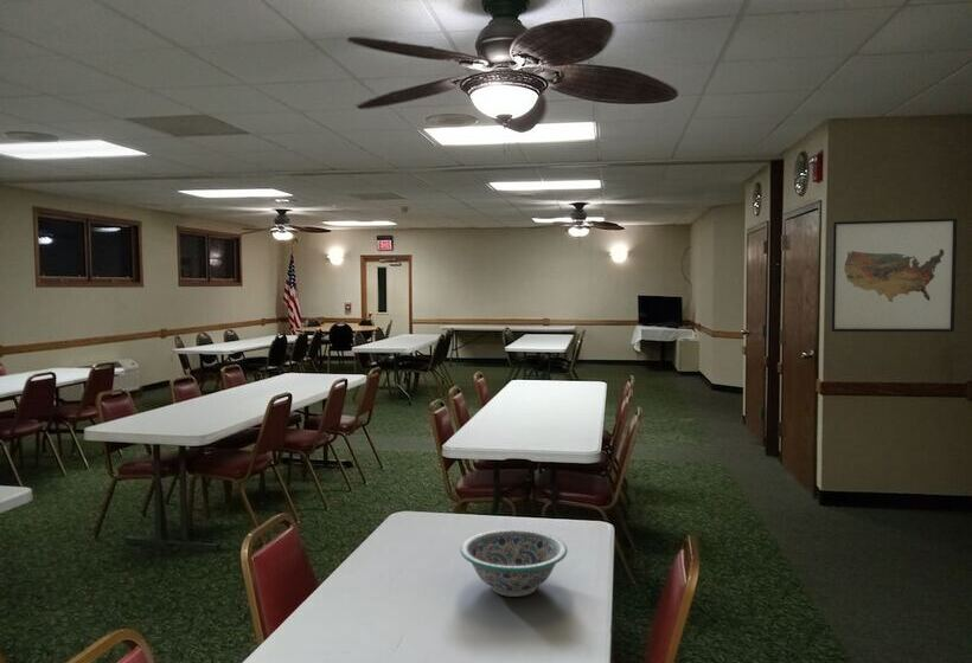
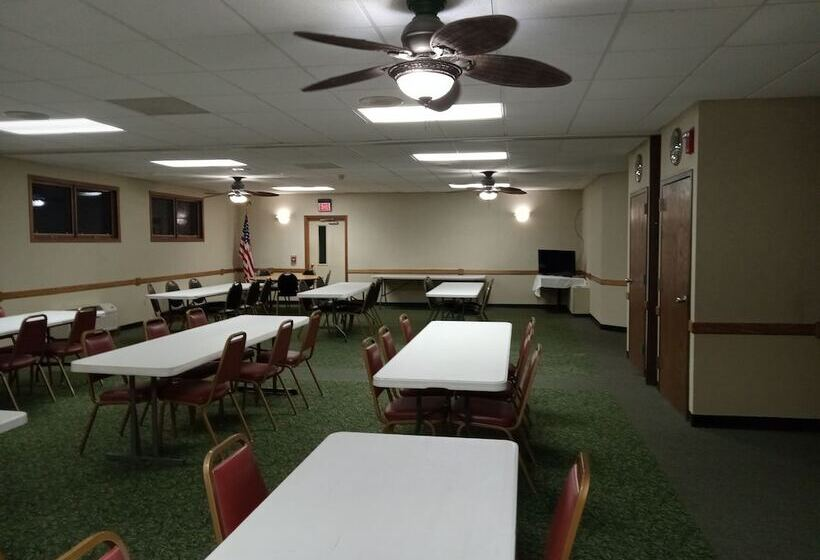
- wall art (891, 276)
- decorative bowl (513, 566)
